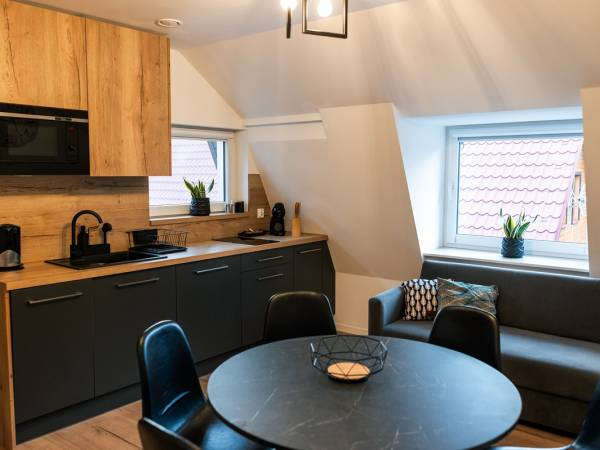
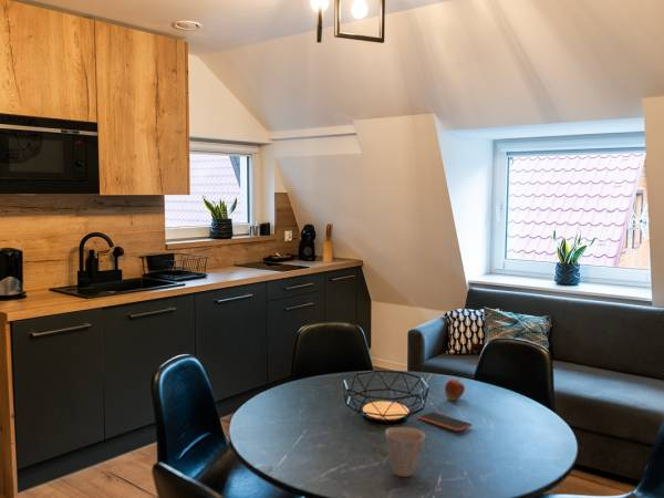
+ smartphone (444, 421)
+ cup (404, 452)
+ fruit (454, 388)
